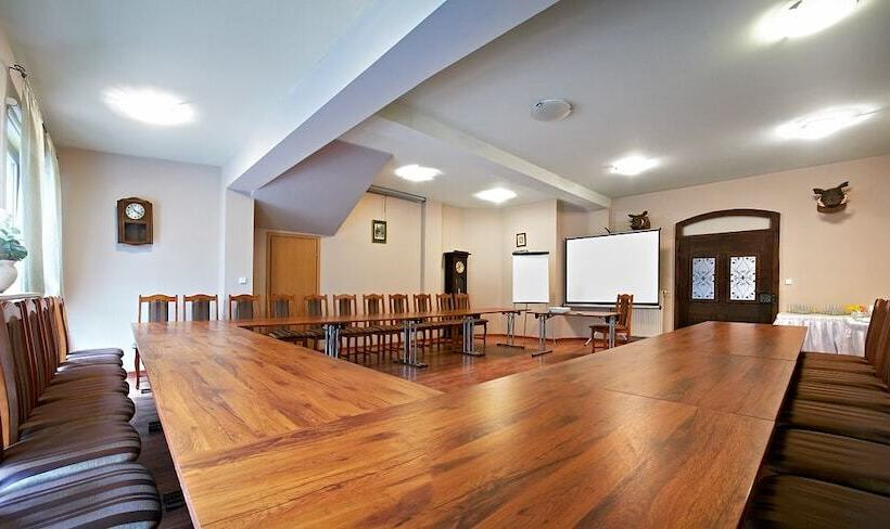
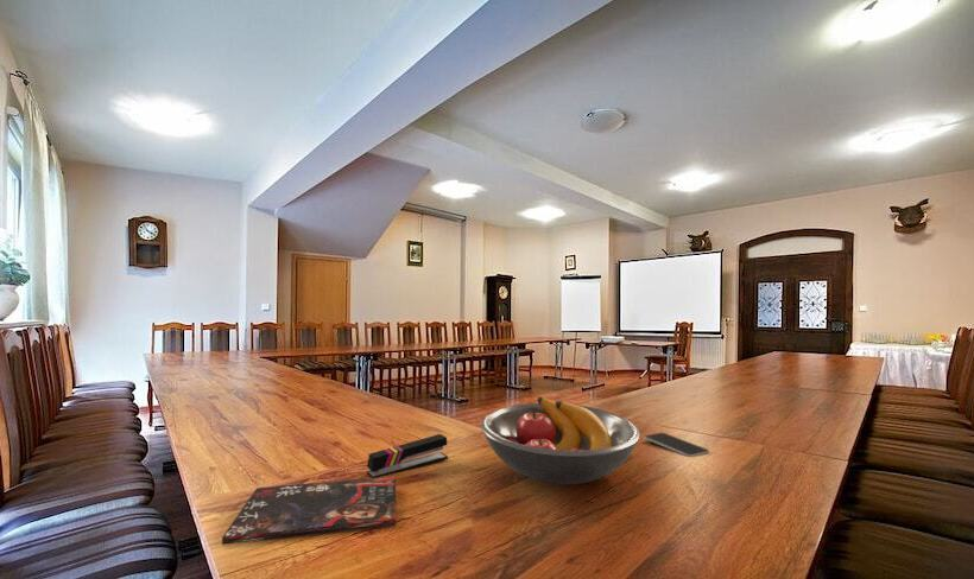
+ smartphone (675, 444)
+ fruit bowl (557, 439)
+ stapler (409, 454)
+ book (321, 505)
